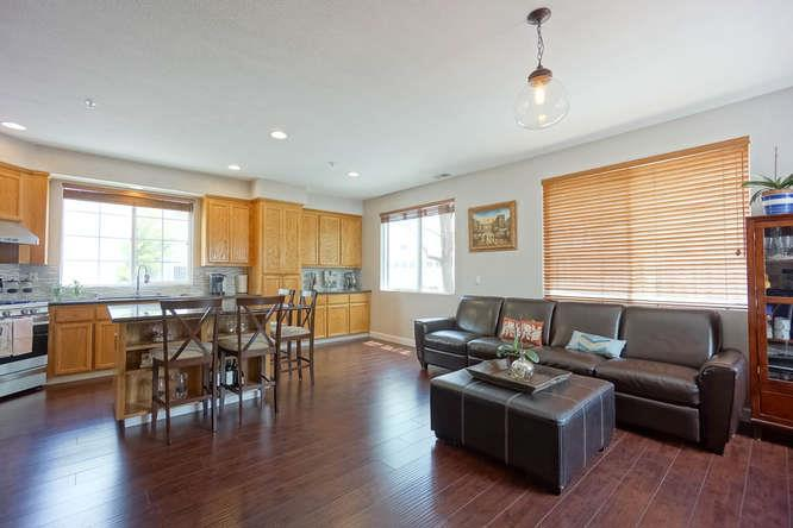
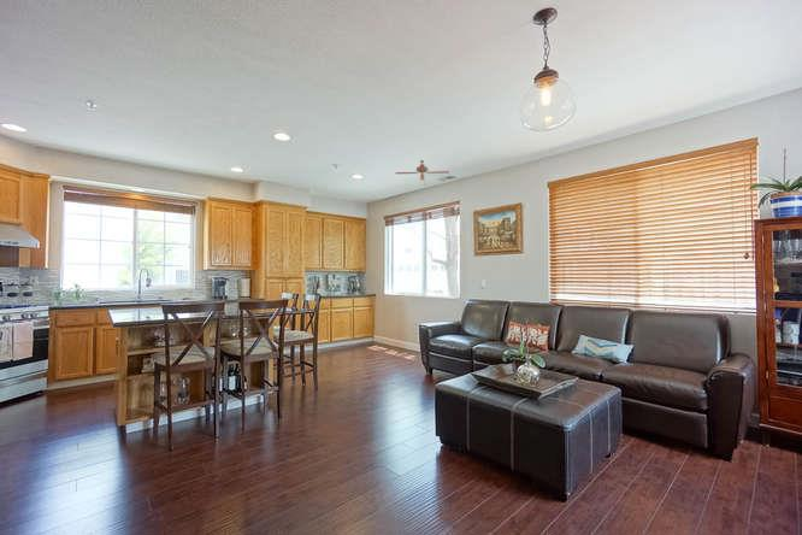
+ ceiling fan (421, 172)
